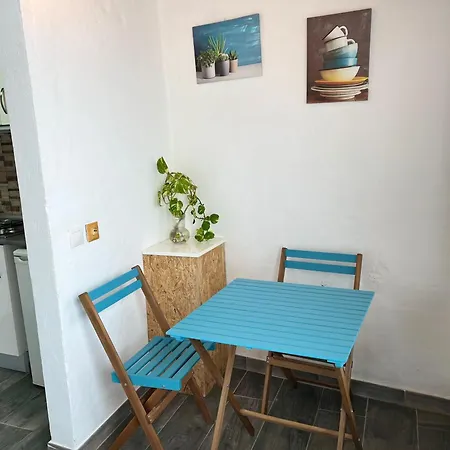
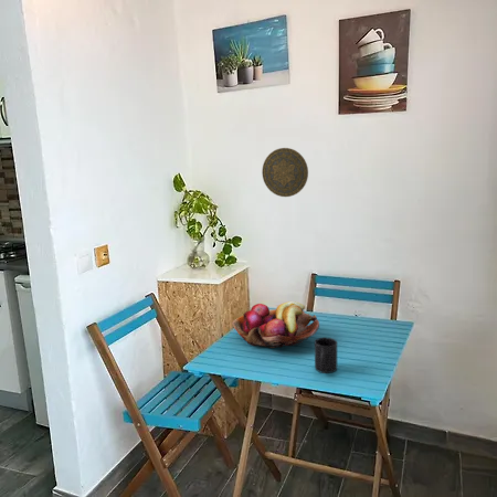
+ fruit basket (276, 322)
+ decorative plate (284, 172)
+ mug (325, 358)
